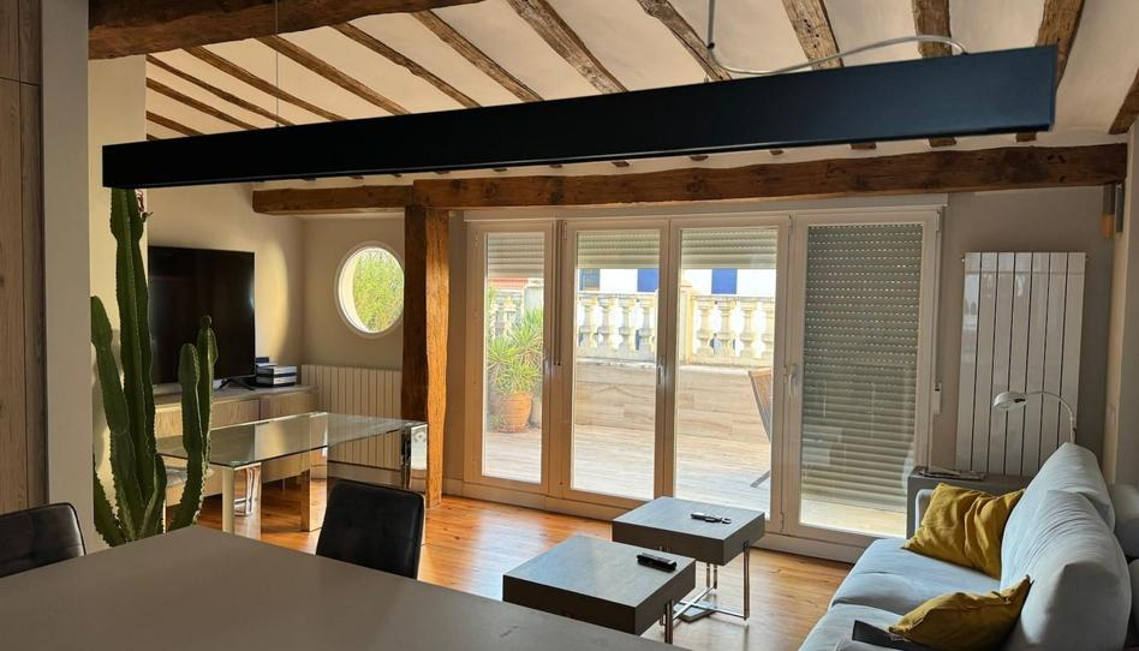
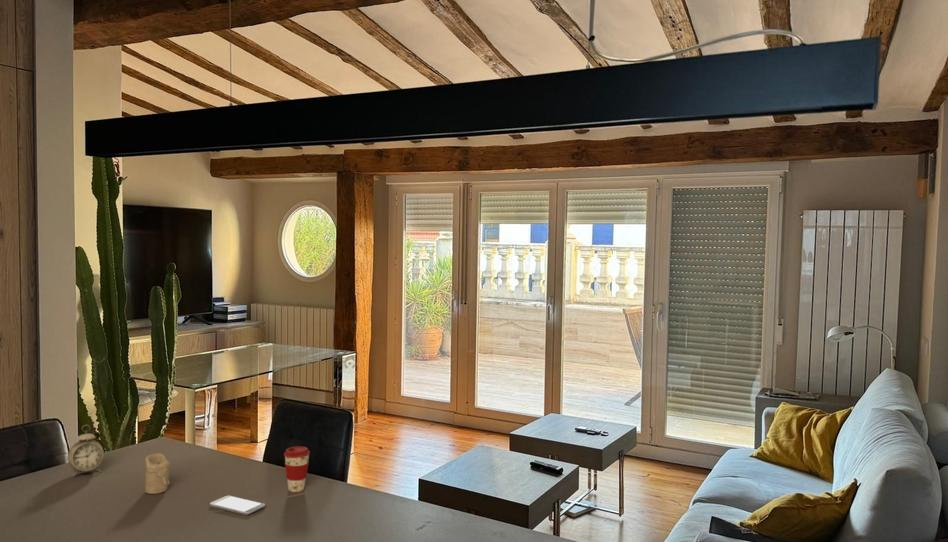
+ coffee cup (296, 469)
+ alarm clock (86, 449)
+ candle (157, 473)
+ smartphone (237, 505)
